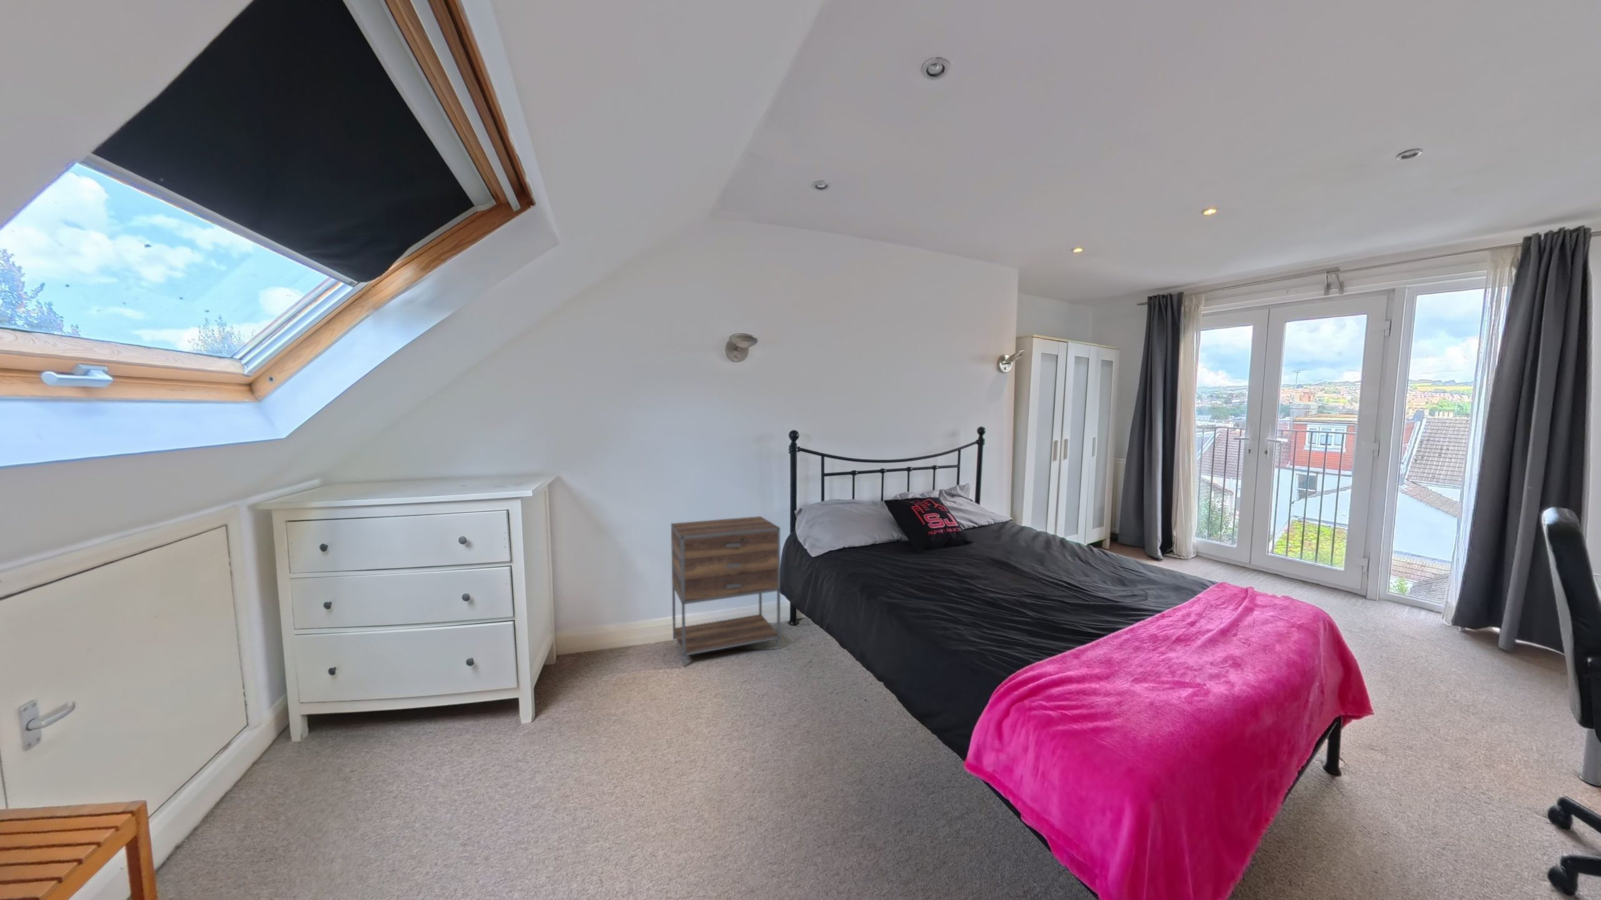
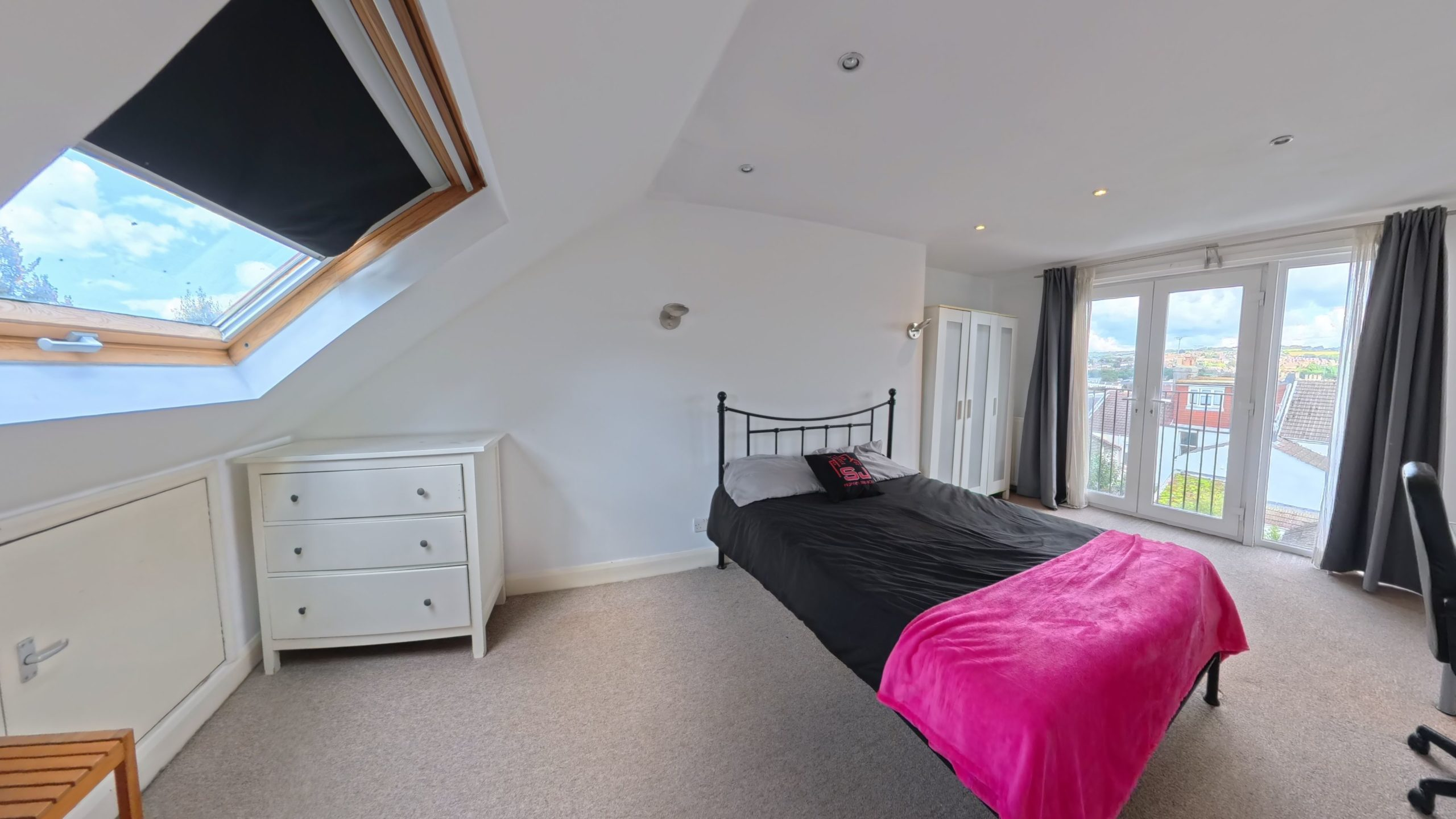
- nightstand (726, 586)
